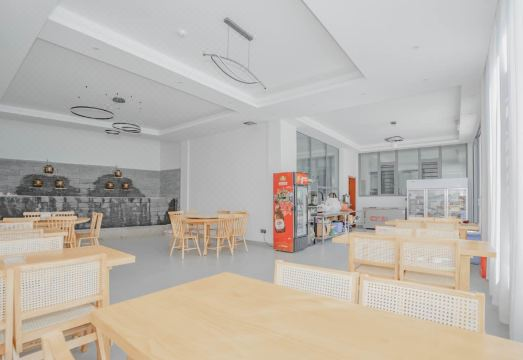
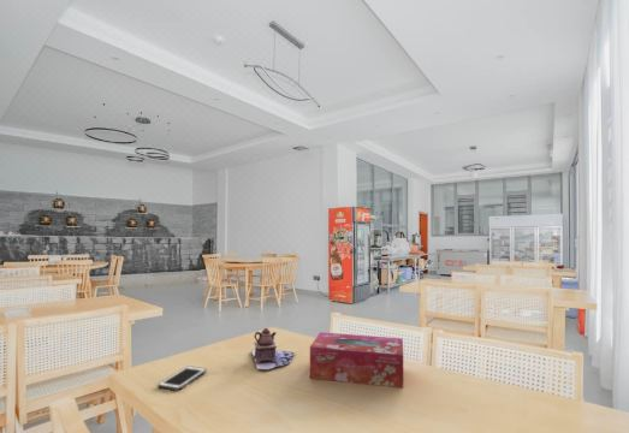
+ teapot (267, 344)
+ tissue box (357, 357)
+ cell phone (183, 376)
